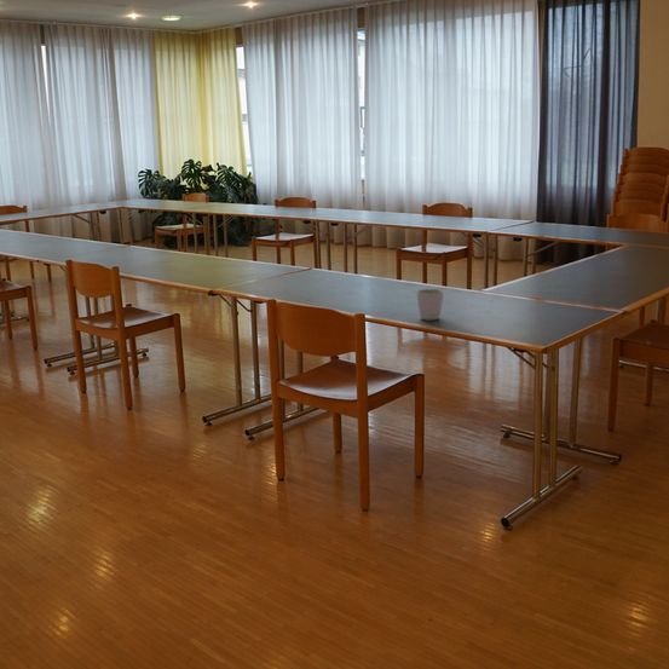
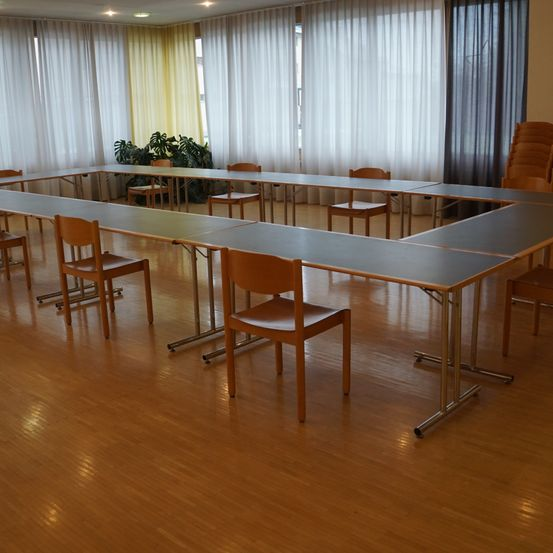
- mug (429, 304)
